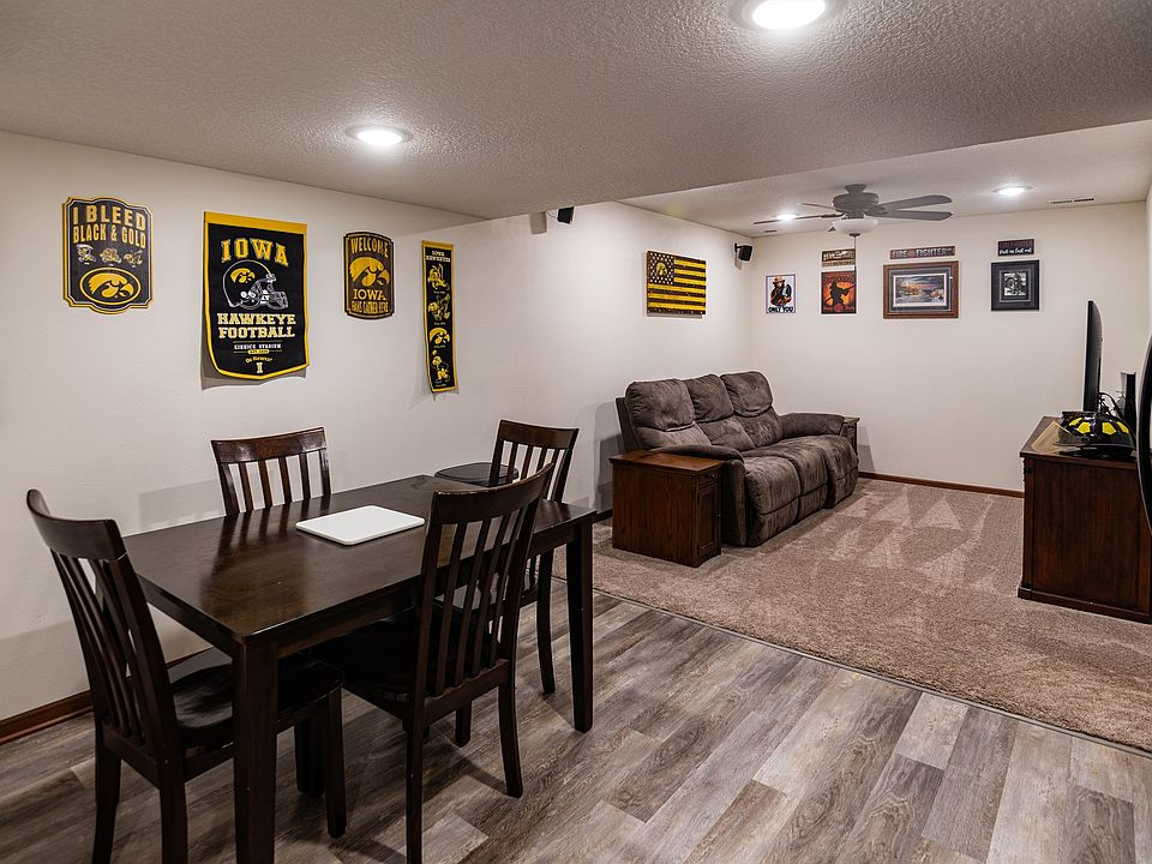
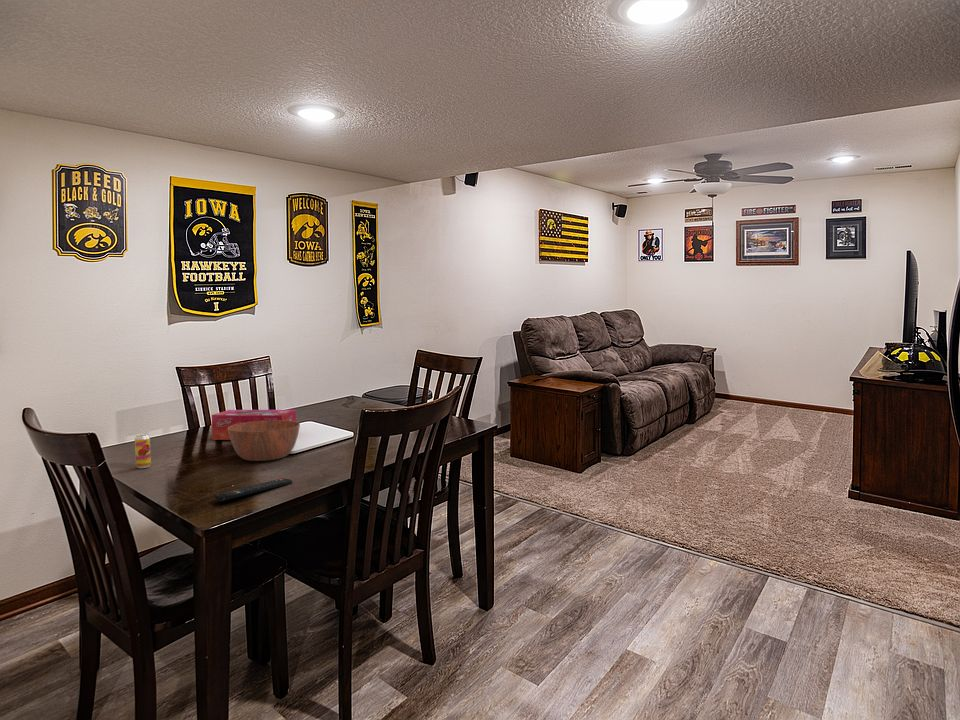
+ remote control (255, 489)
+ beverage can (142, 450)
+ tissue box (255, 421)
+ bowl (265, 441)
